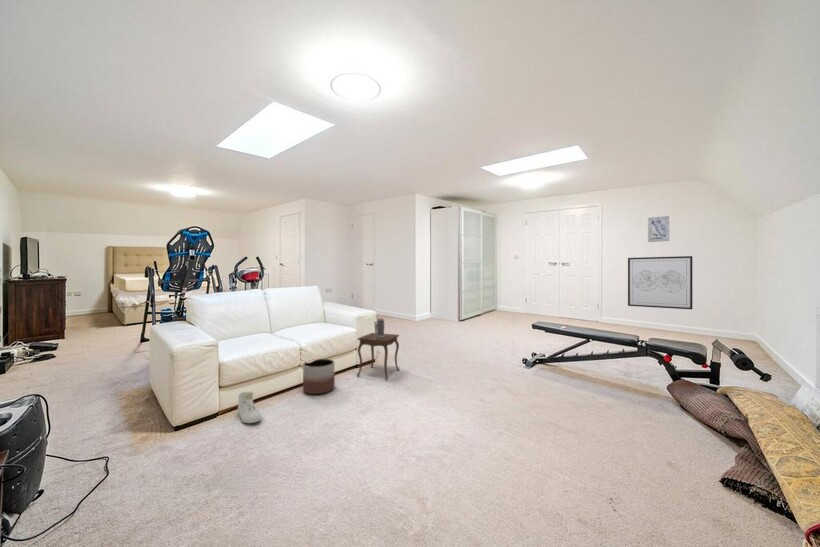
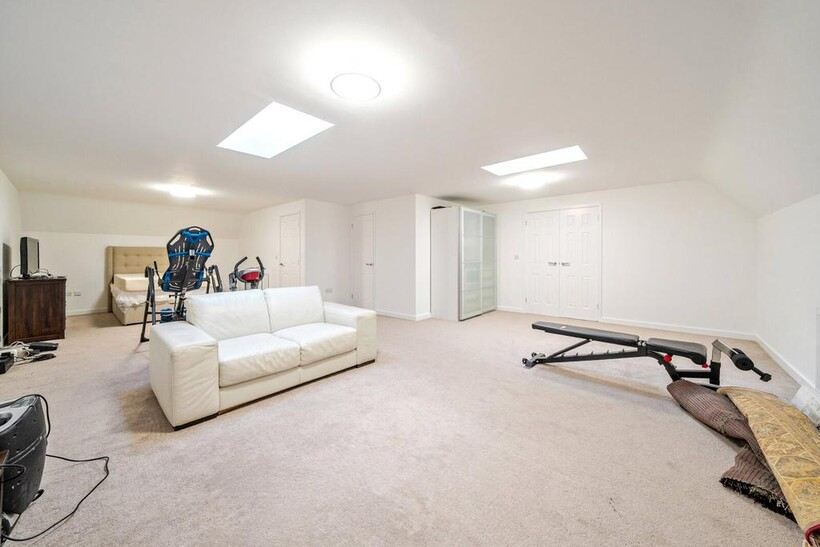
- side table (378, 344)
- sneaker (248, 405)
- planter (318, 375)
- wall art (658, 282)
- wall art (658, 229)
